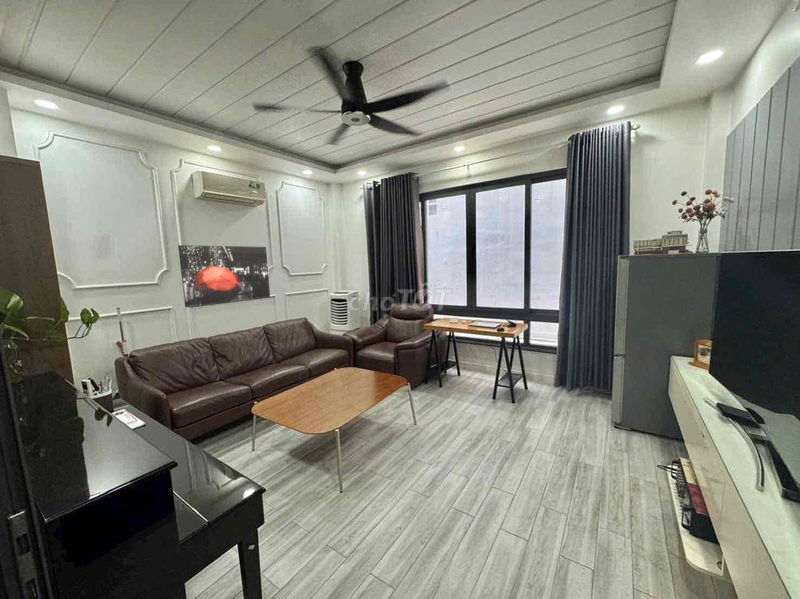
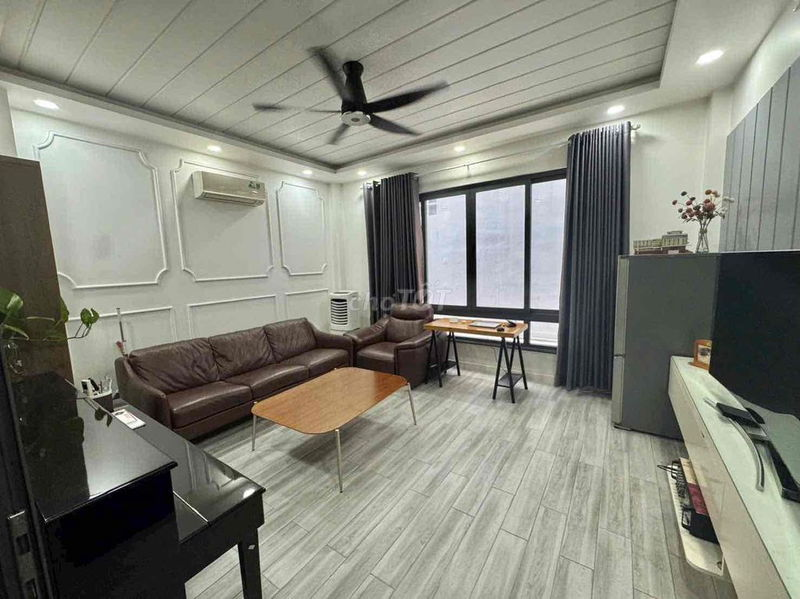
- wall art (229, 274)
